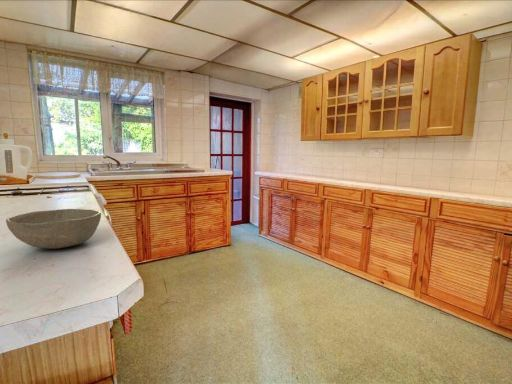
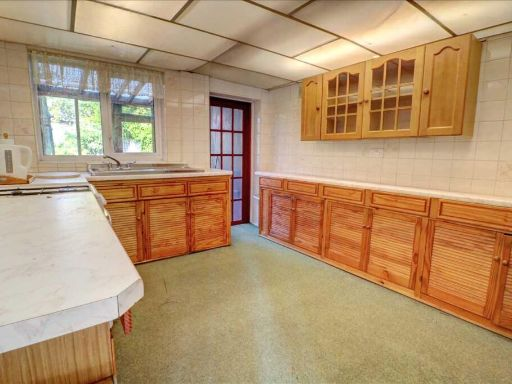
- bowl (58, 229)
